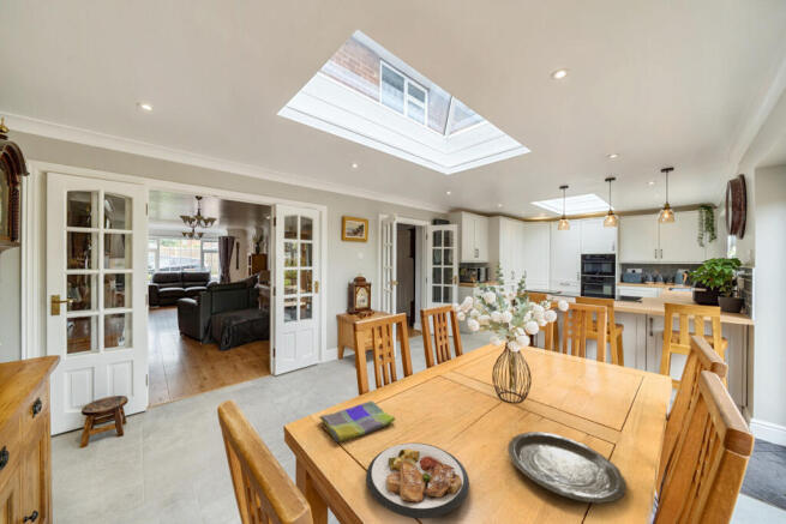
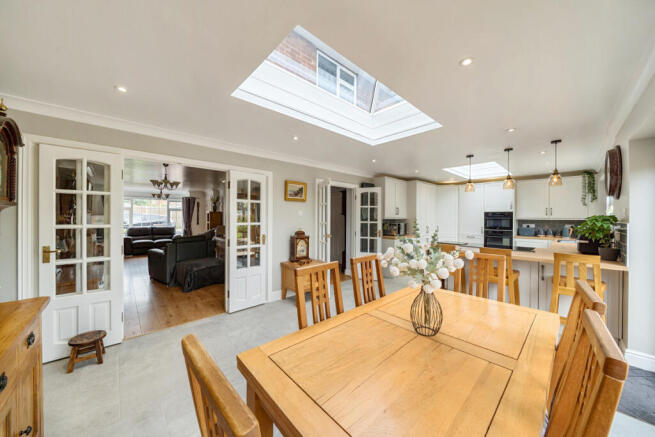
- dish towel (356, 418)
- plate (416, 471)
- plate (562, 463)
